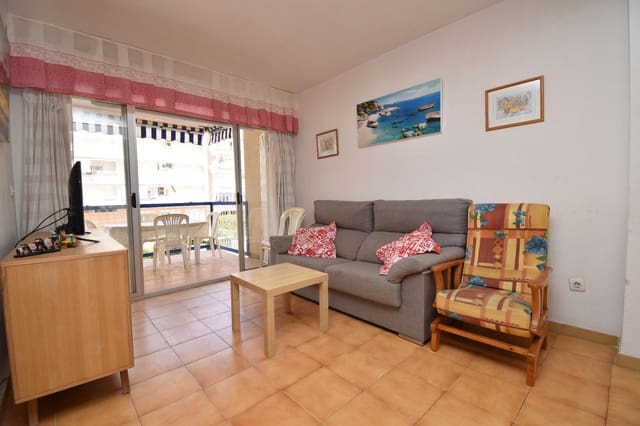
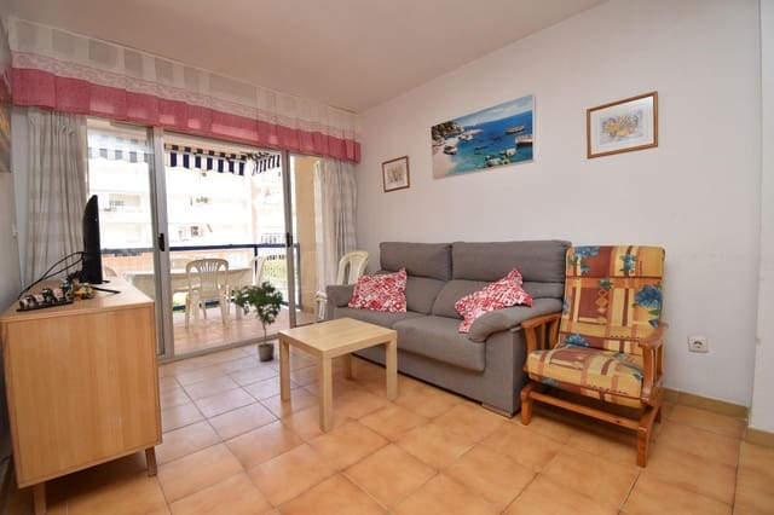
+ potted plant (261, 320)
